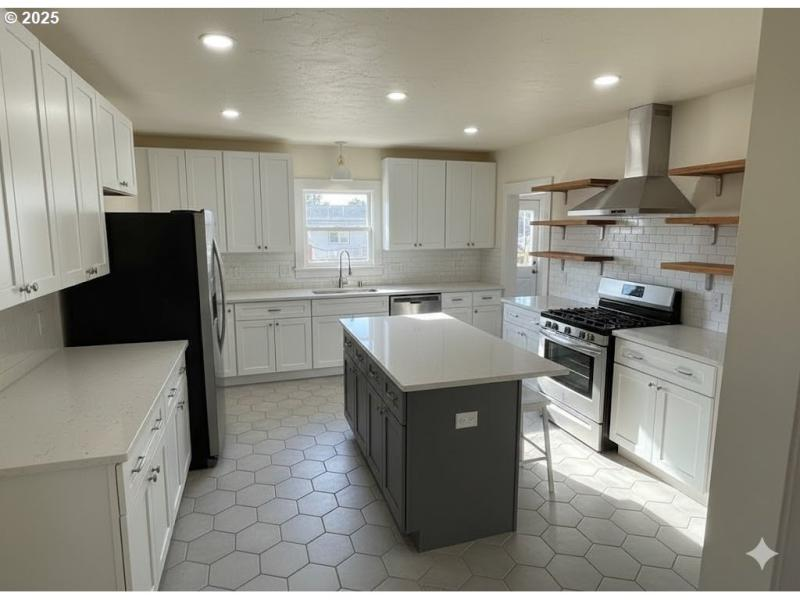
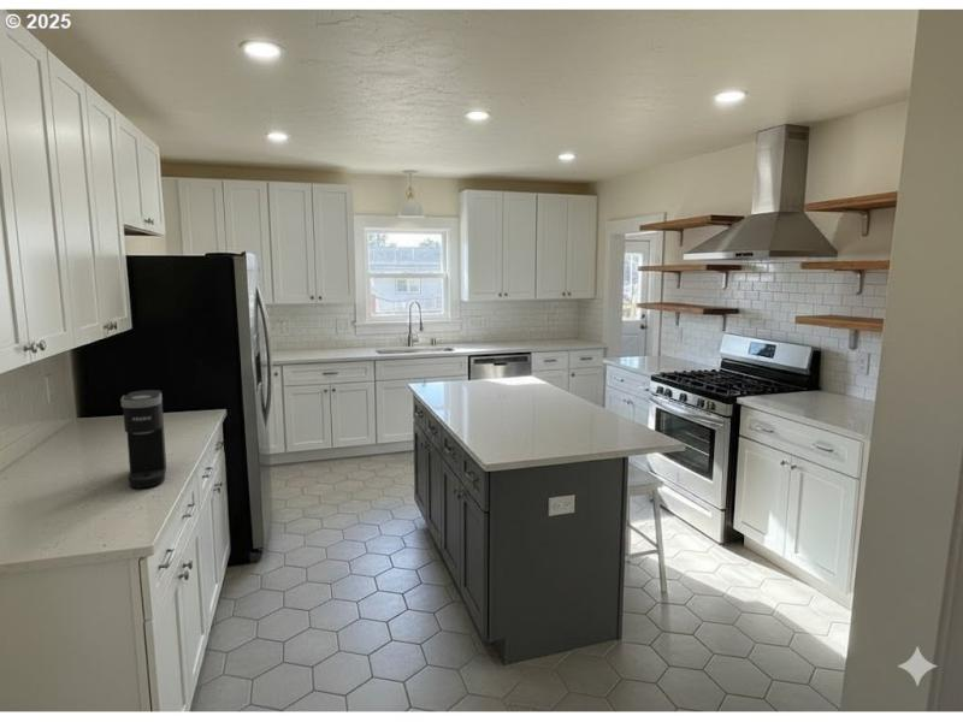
+ coffee maker (146, 434)
